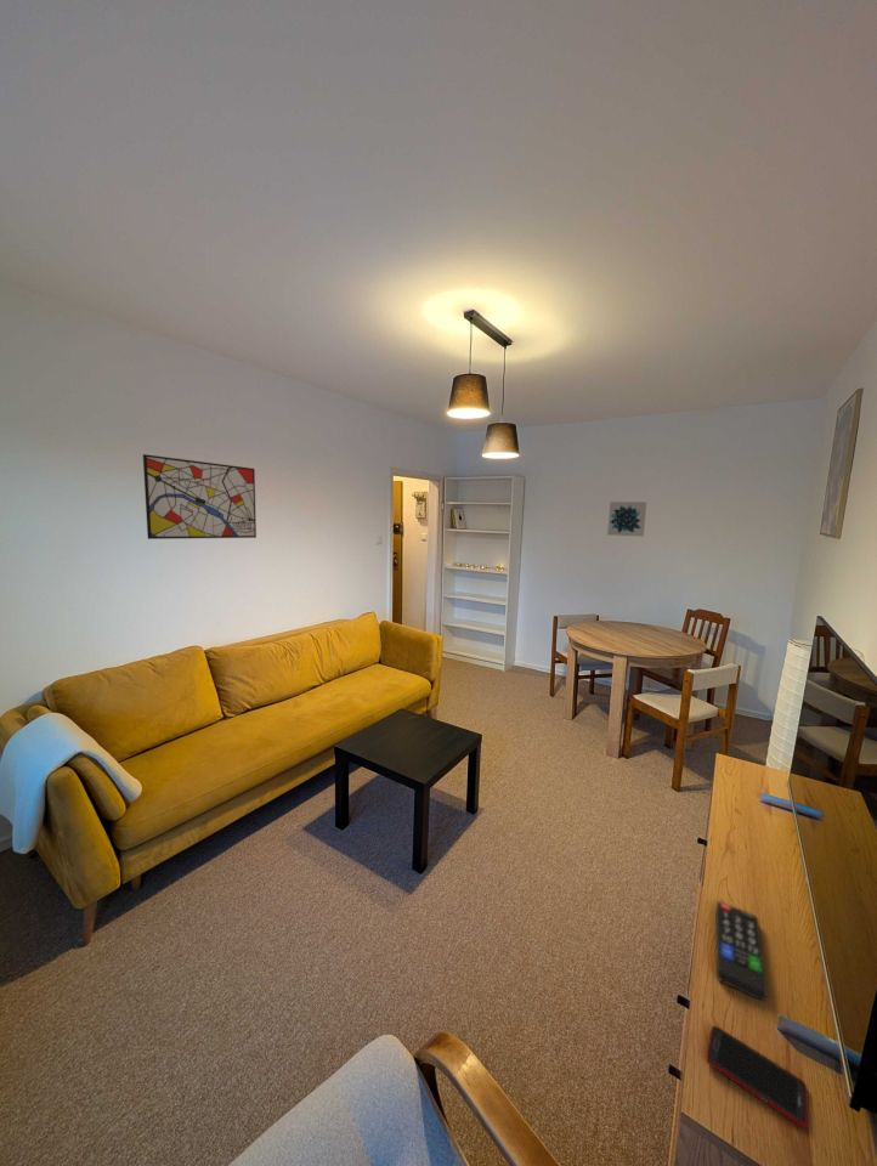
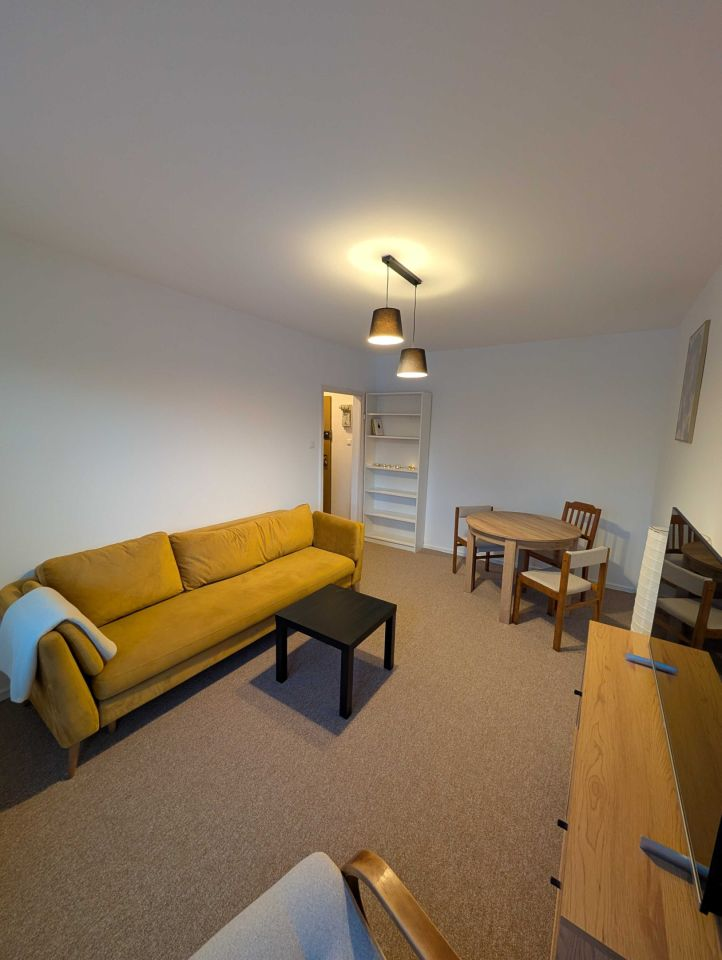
- wall art (205, 500)
- cell phone (754, 1072)
- wall art (626, 519)
- remote control (739, 945)
